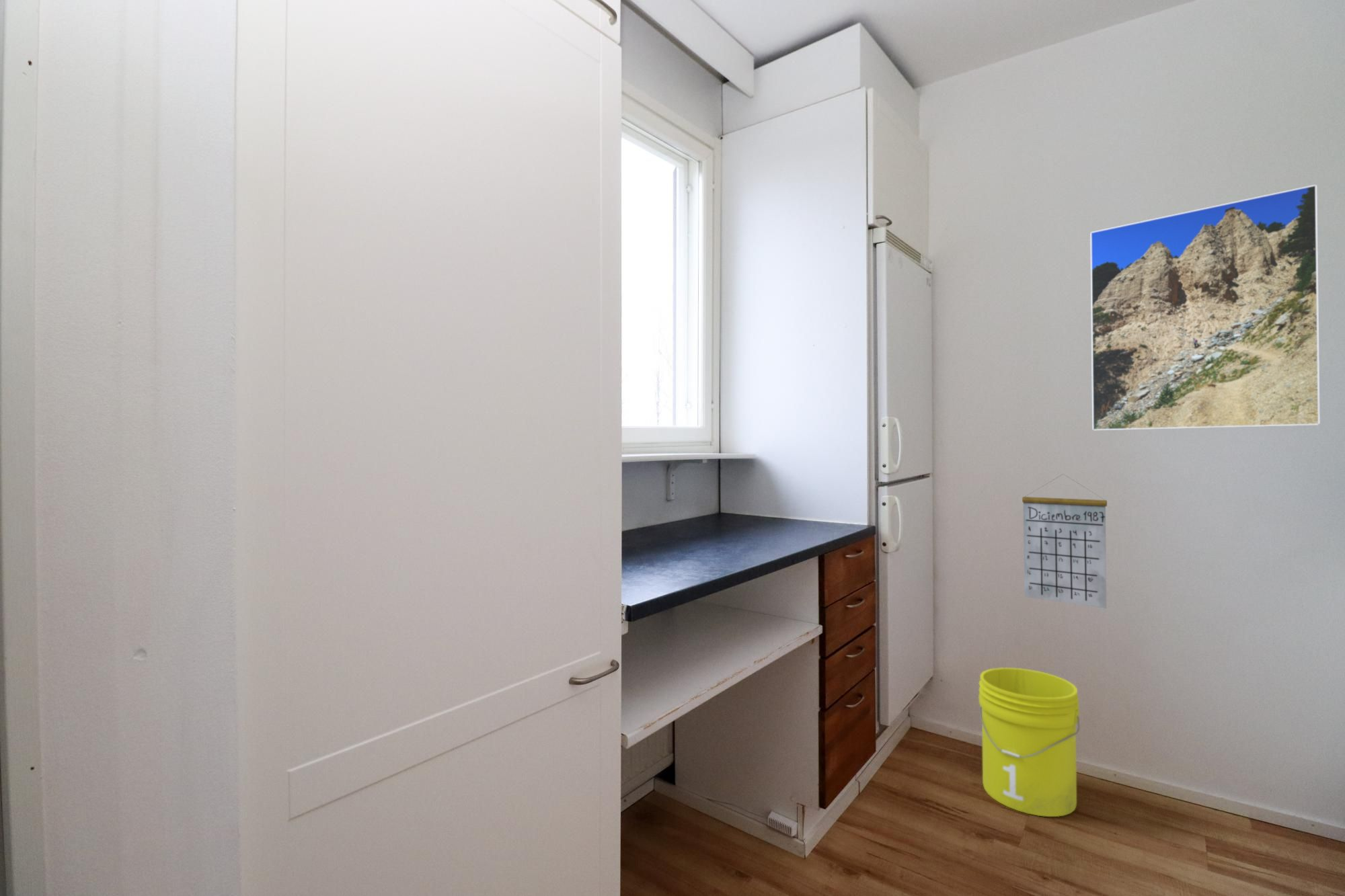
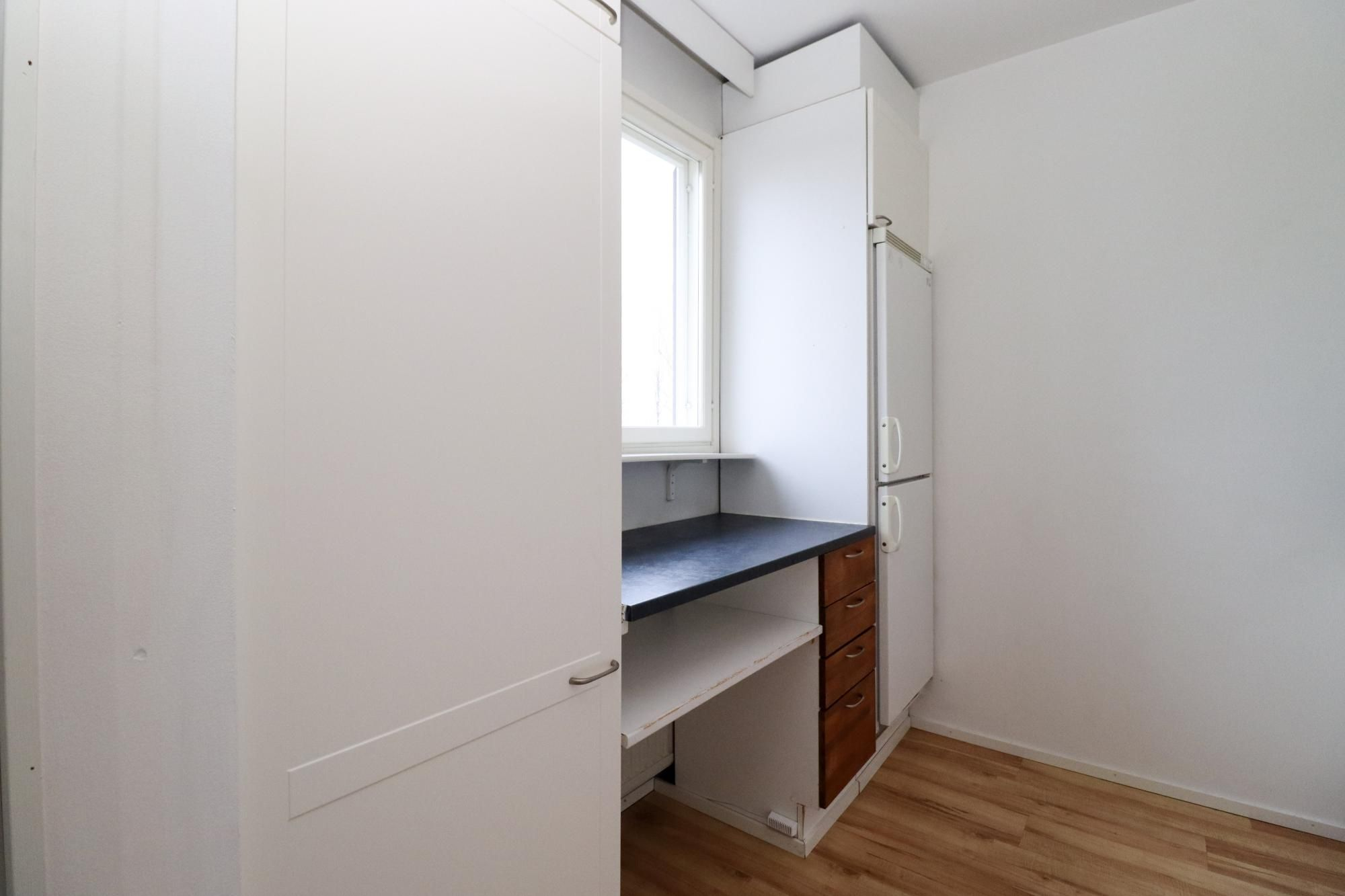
- calendar (1063, 538)
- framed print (1194, 319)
- bucket (1027, 737)
